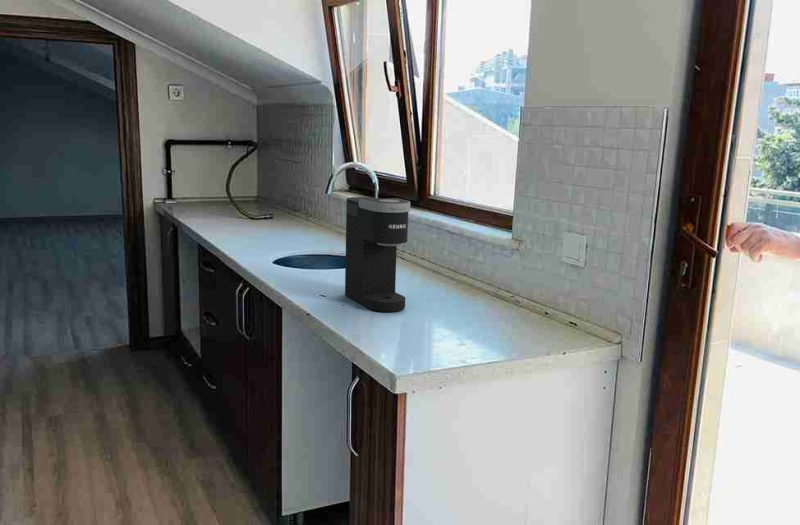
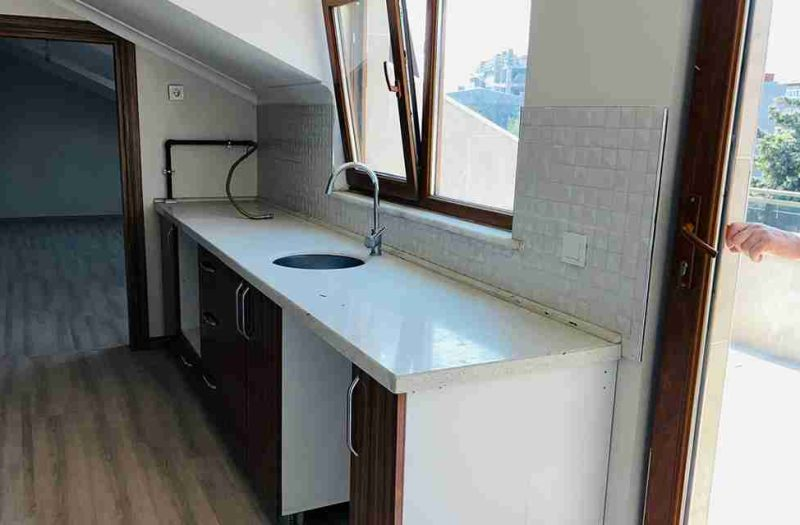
- coffee maker (375, 250)
